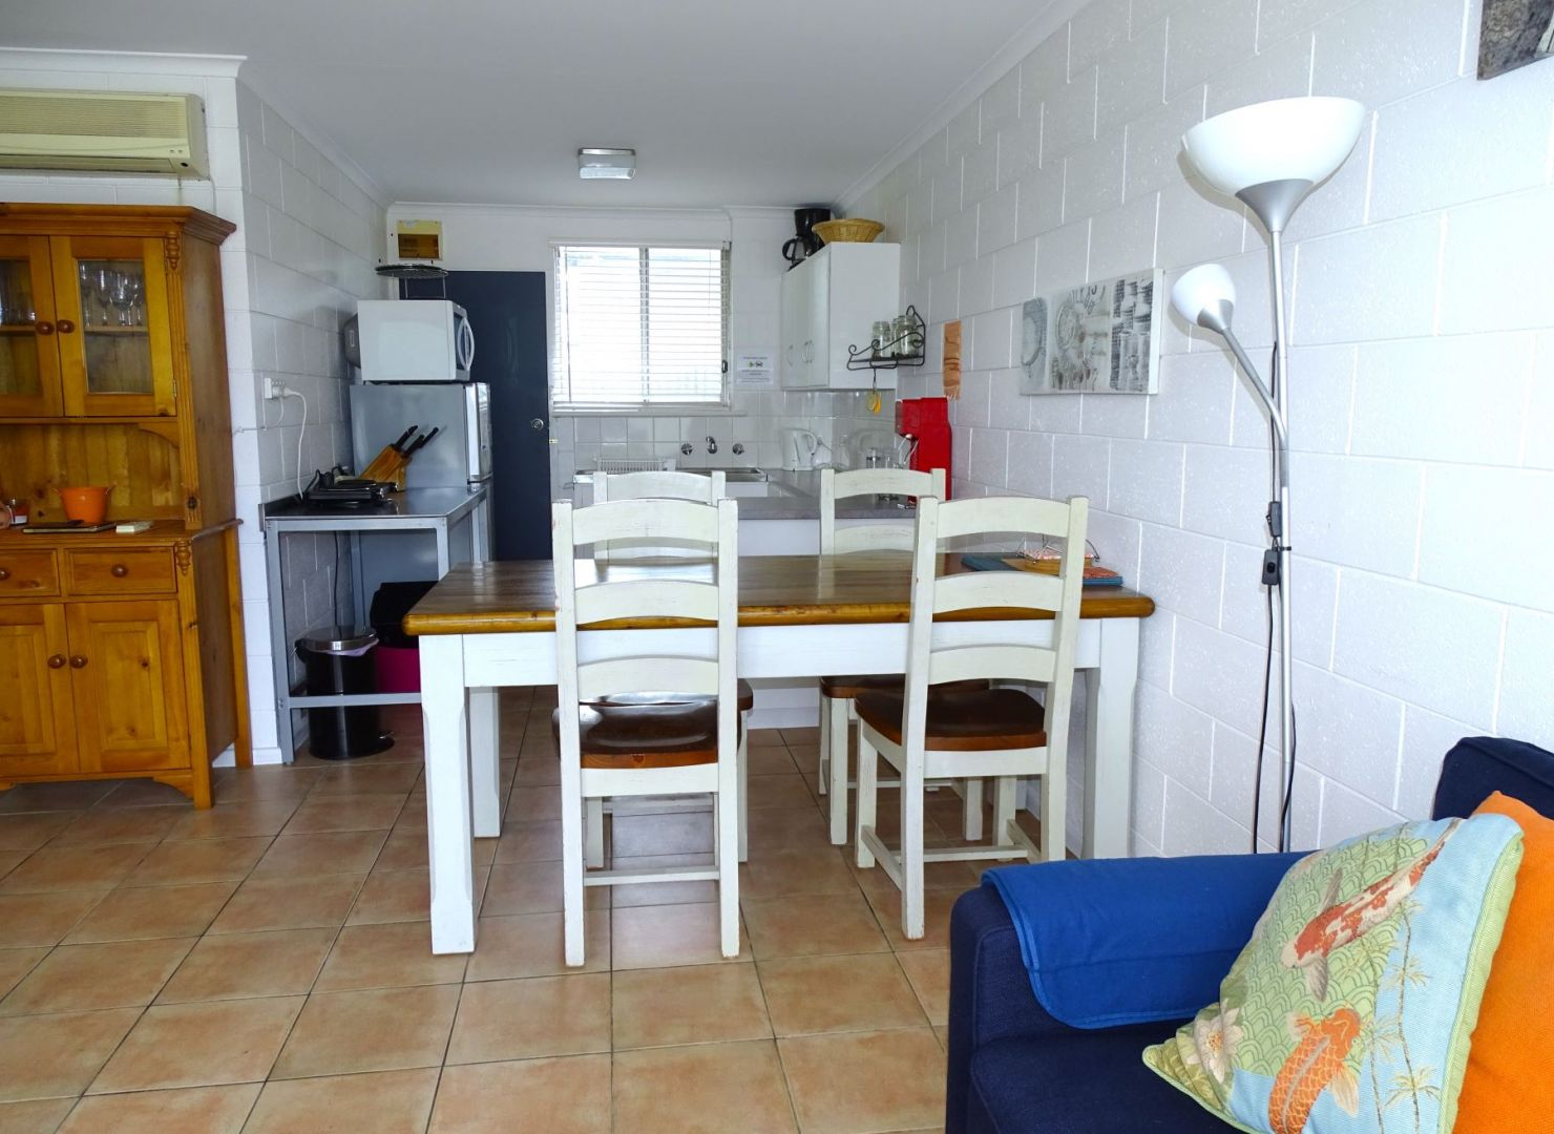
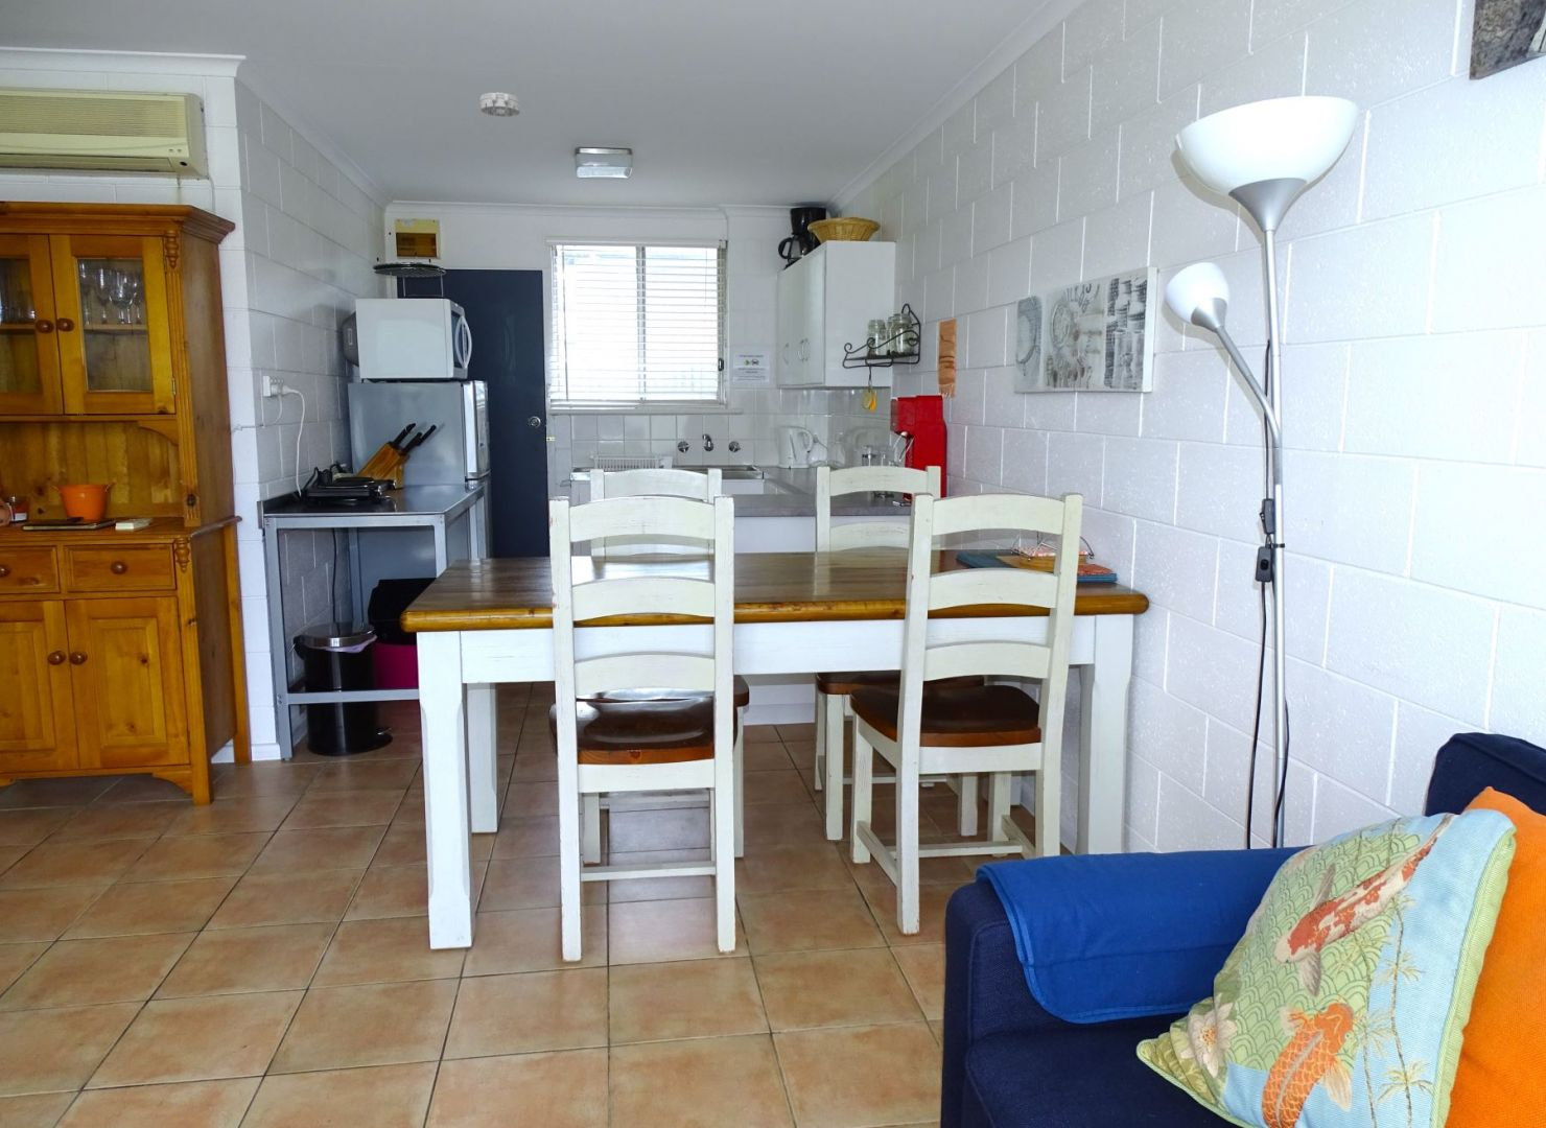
+ smoke detector (499, 103)
